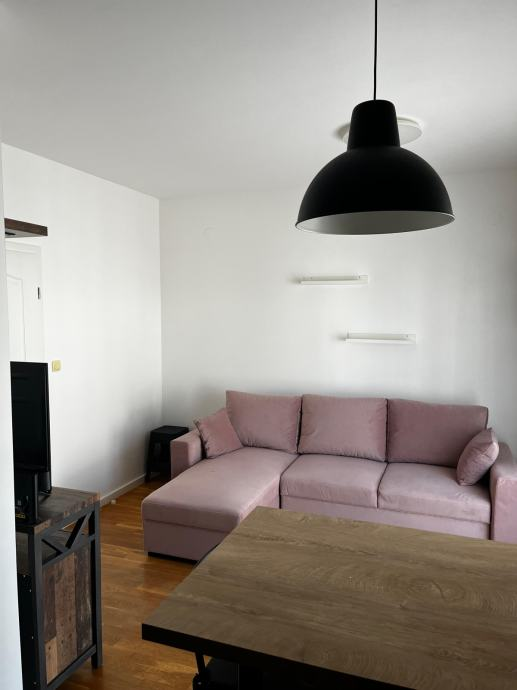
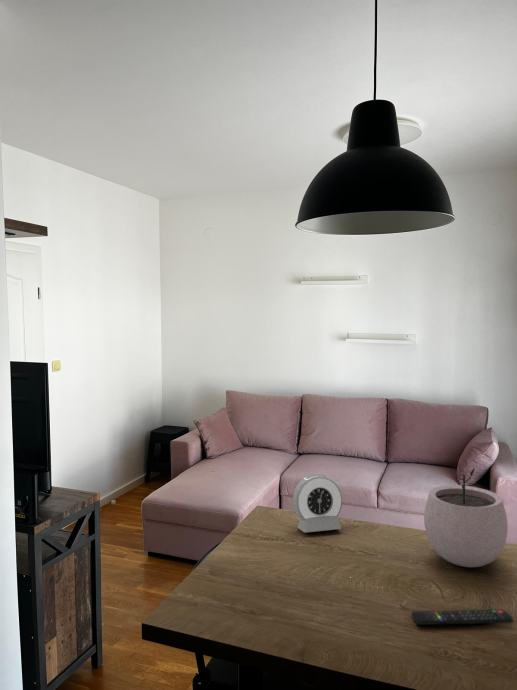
+ plant pot (464, 514)
+ alarm clock (318, 502)
+ remote control (462, 617)
